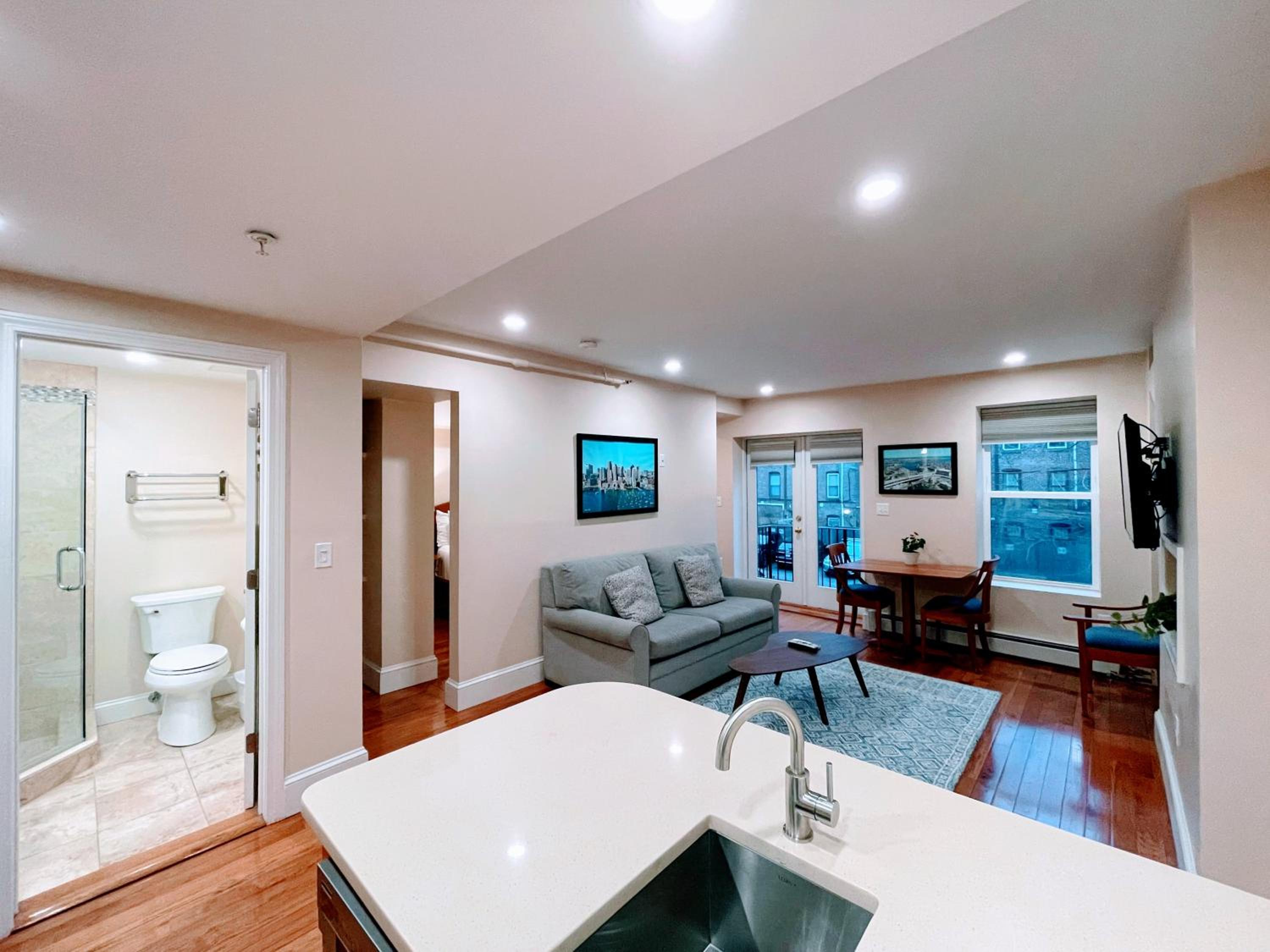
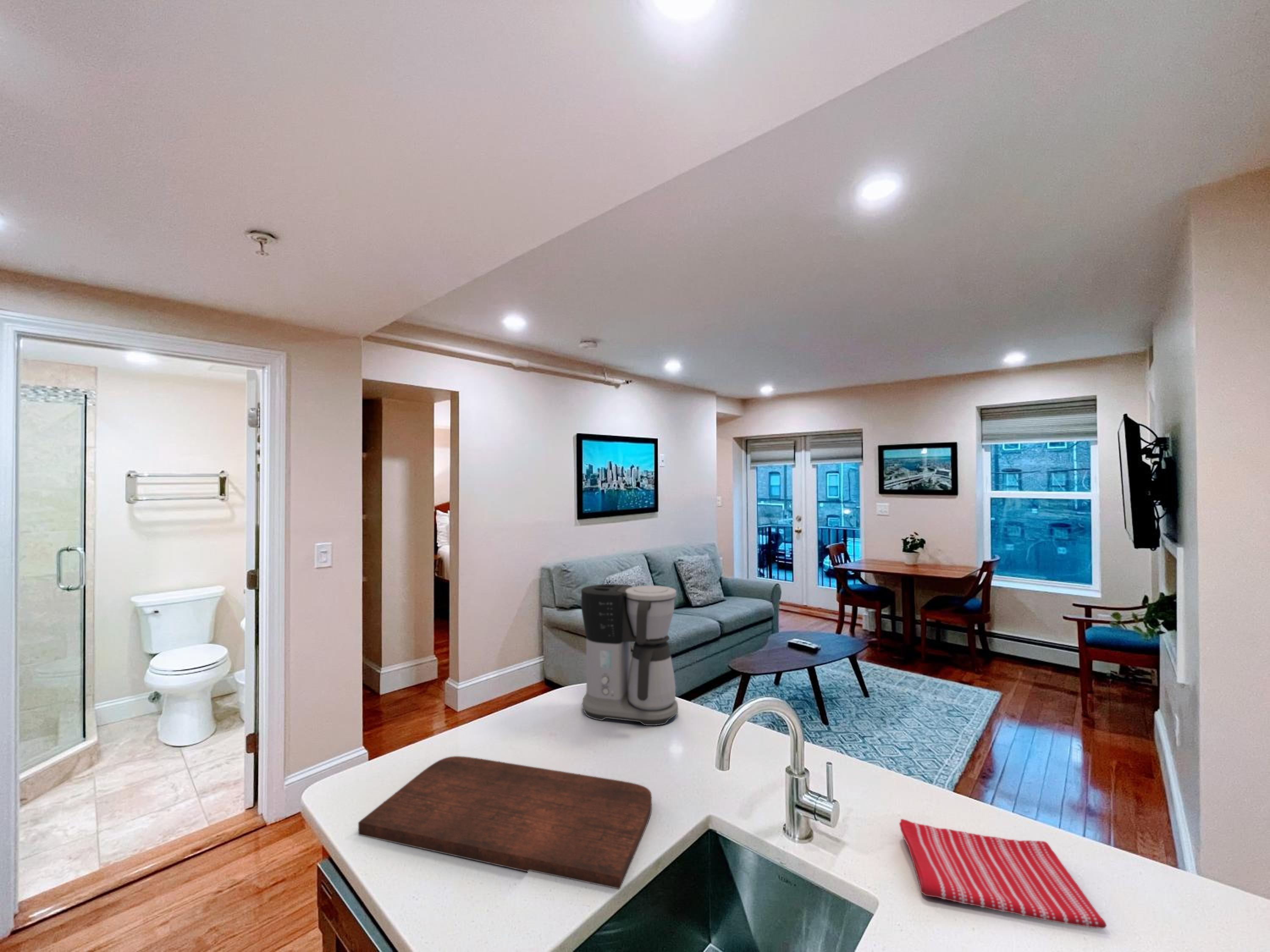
+ cutting board (516, 809)
+ coffee maker (627, 652)
+ dish towel (988, 867)
